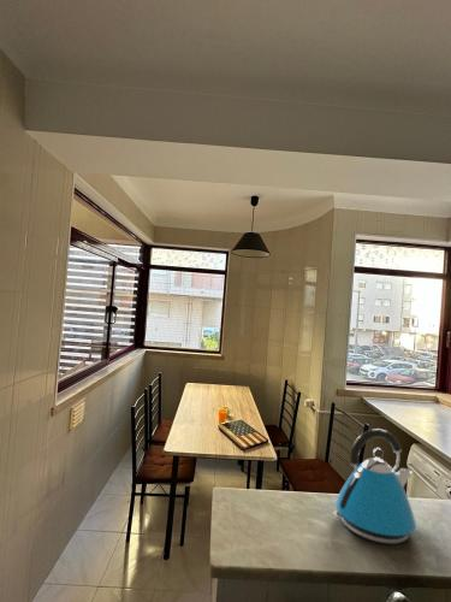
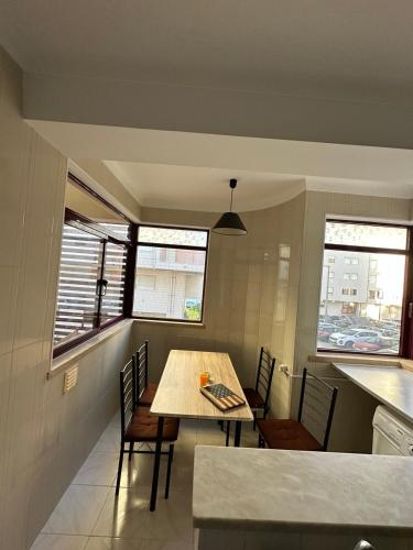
- kettle (374, 476)
